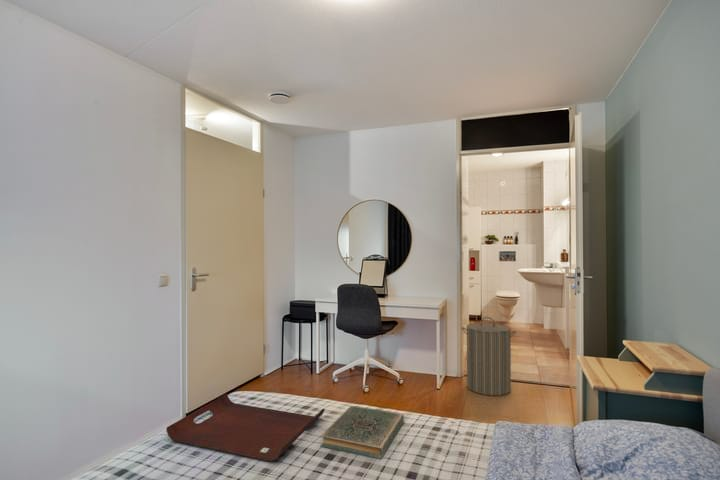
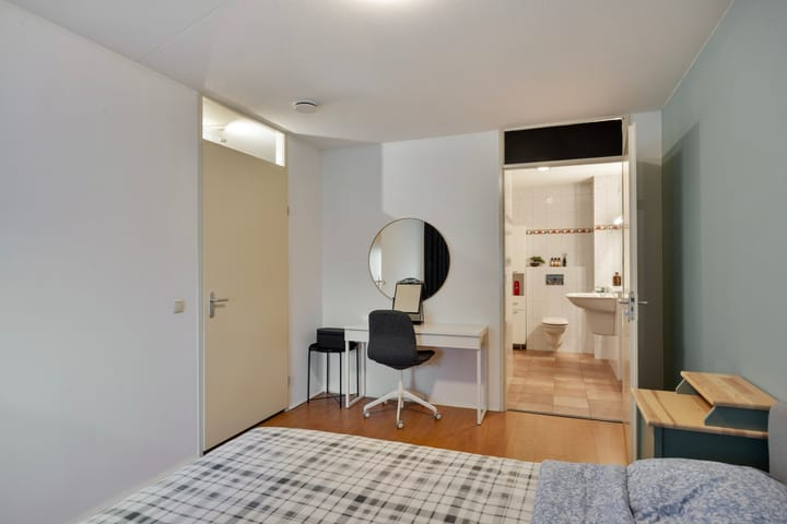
- serving tray (249, 423)
- book (364, 429)
- laundry hamper (488, 352)
